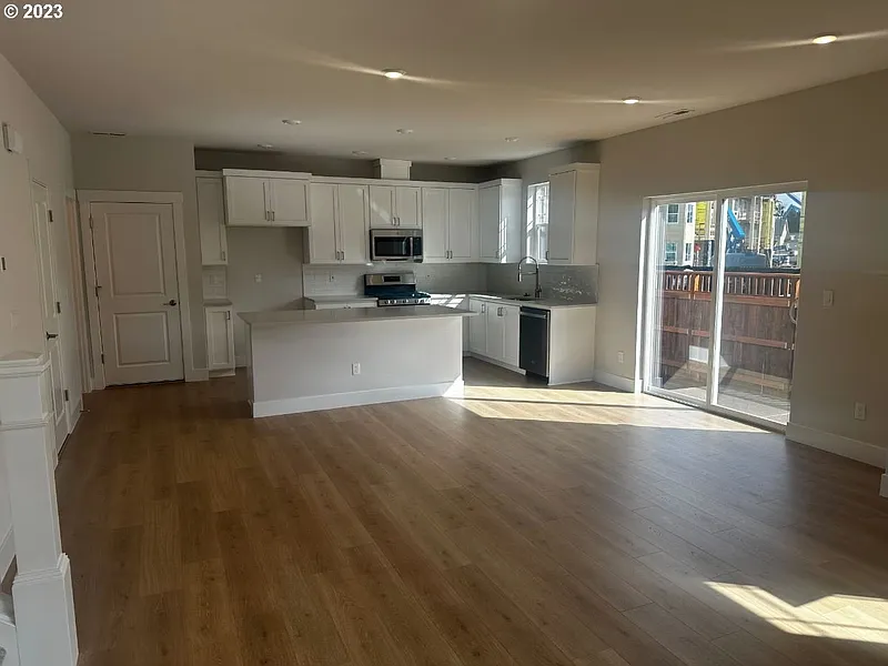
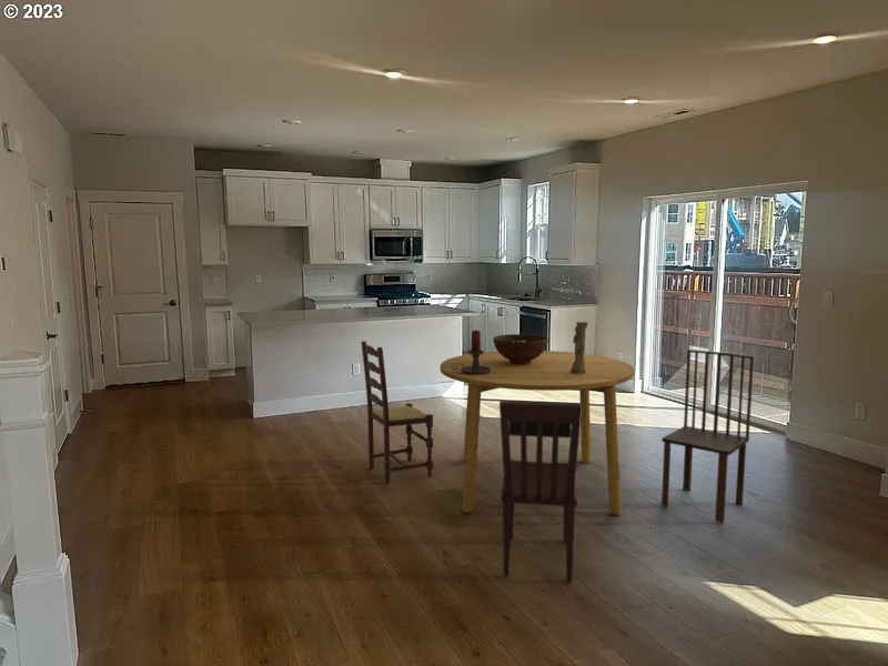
+ vase (578, 346)
+ fruit bowl (519, 350)
+ dining chair (705, 431)
+ candle holder (471, 351)
+ dining table (534, 390)
+ dining chair (538, 477)
+ dining chair (397, 407)
